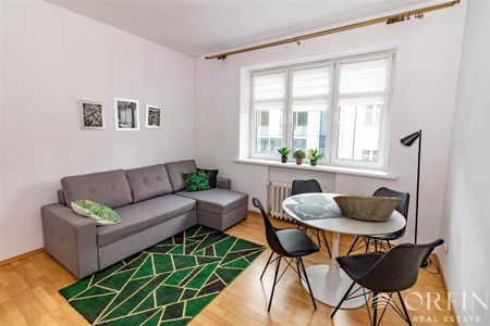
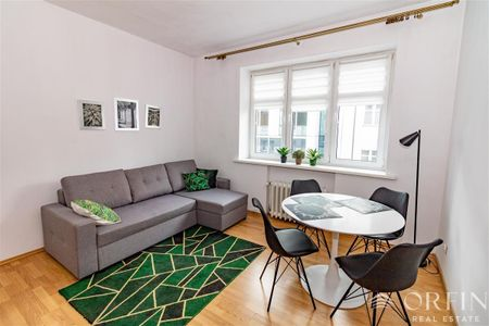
- fruit basket (365, 203)
